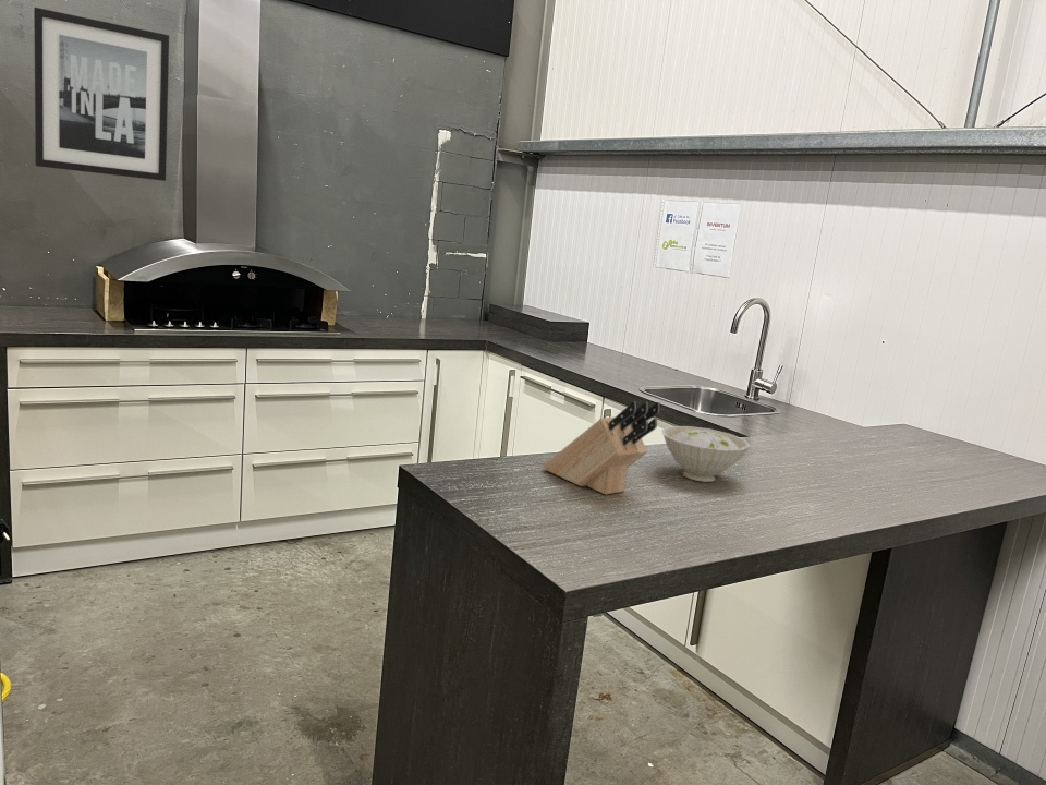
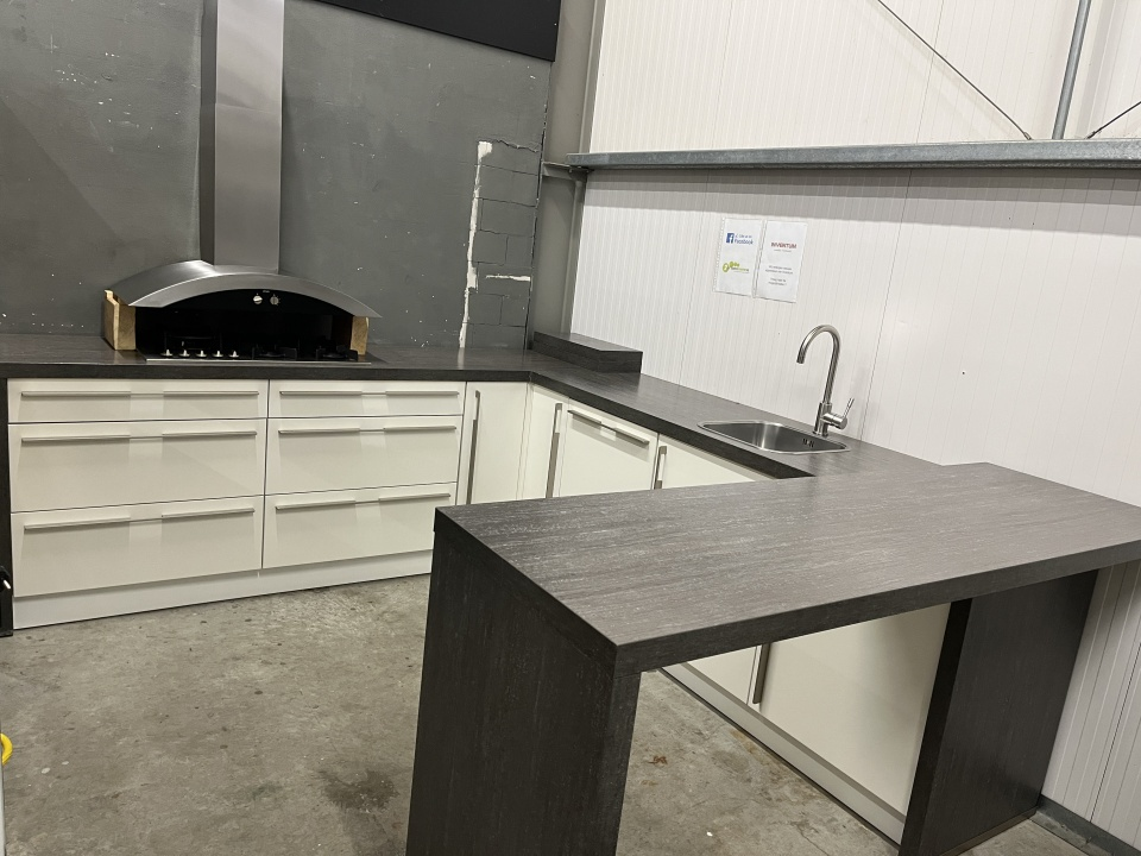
- wall art (104, 99)
- knife block (603, 437)
- bowl (702, 455)
